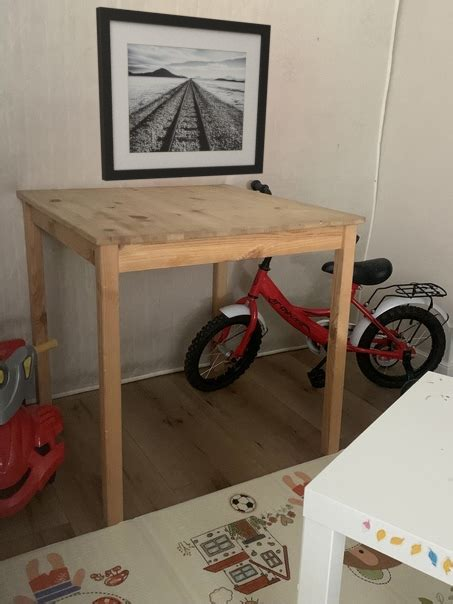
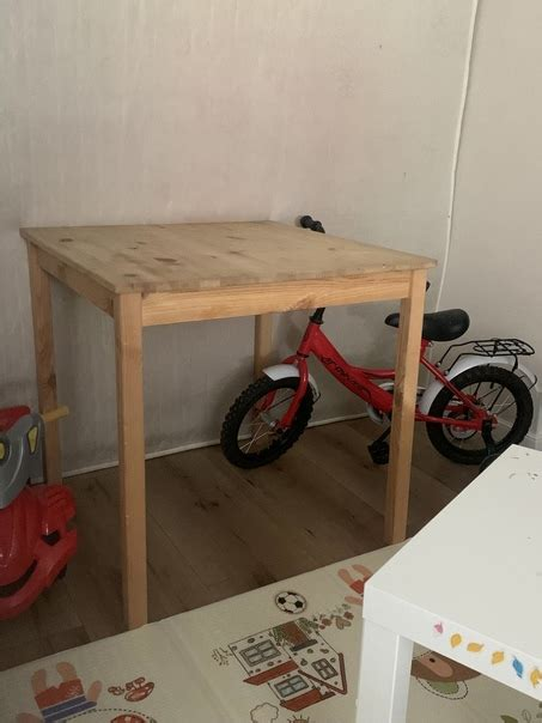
- wall art (188, 100)
